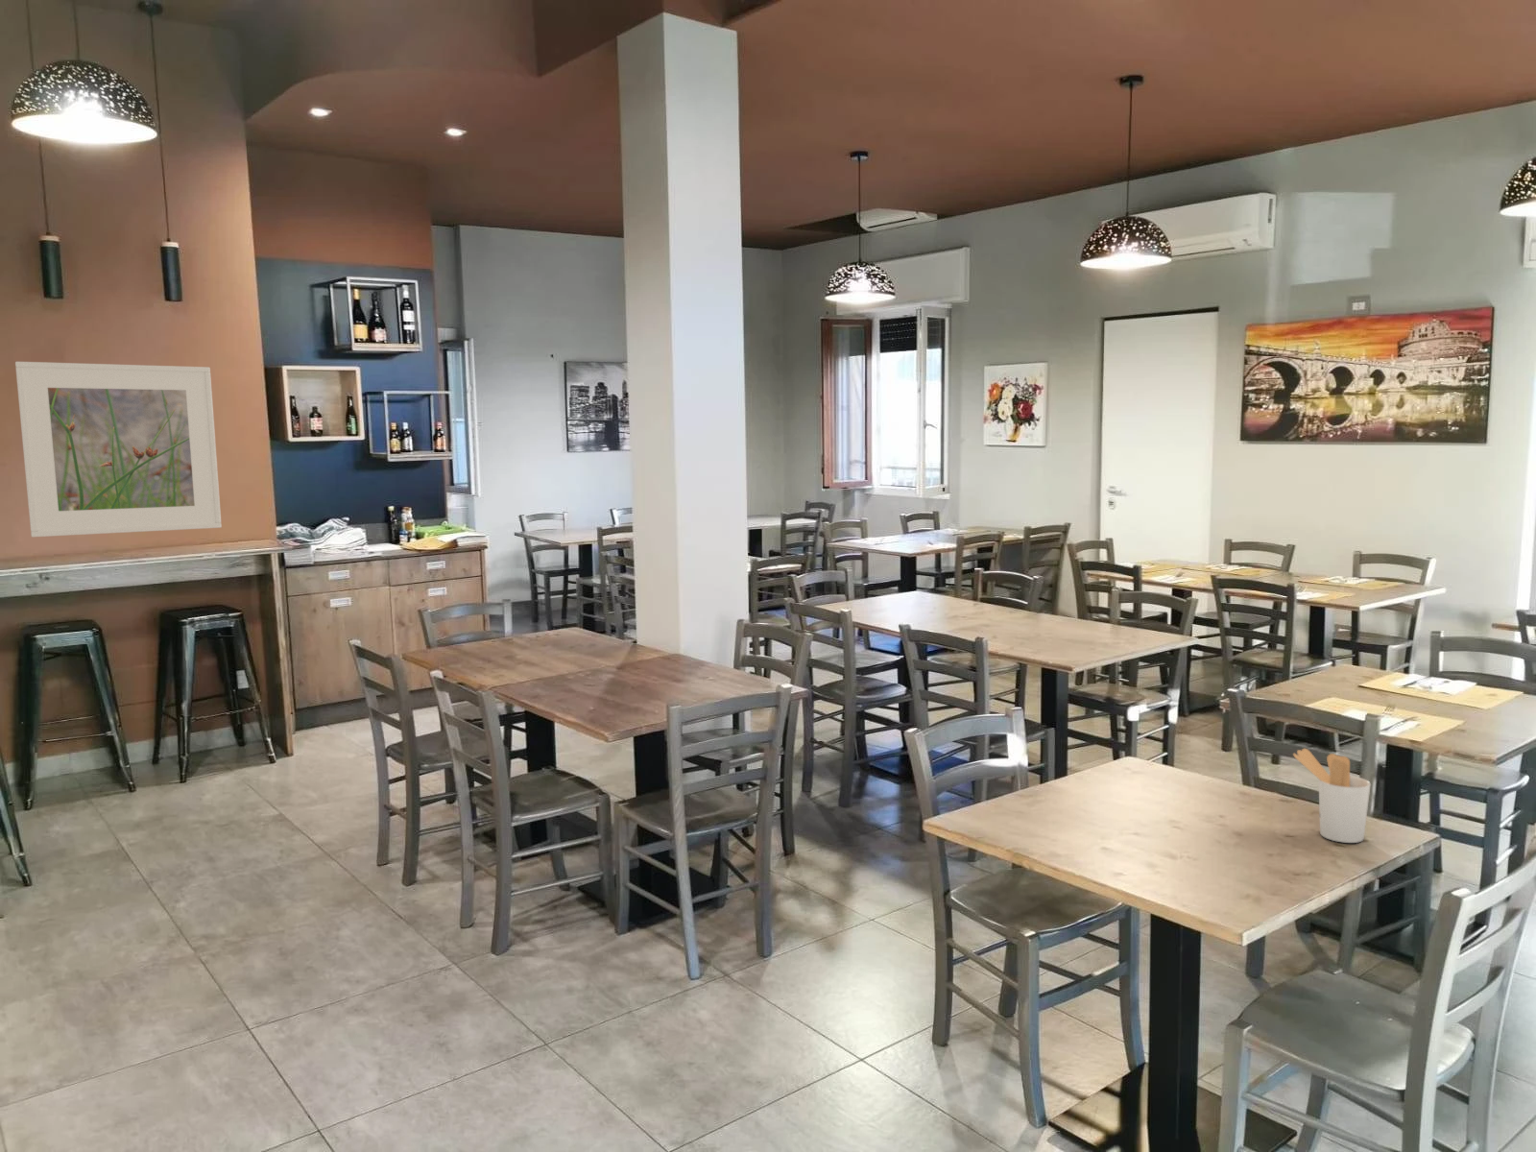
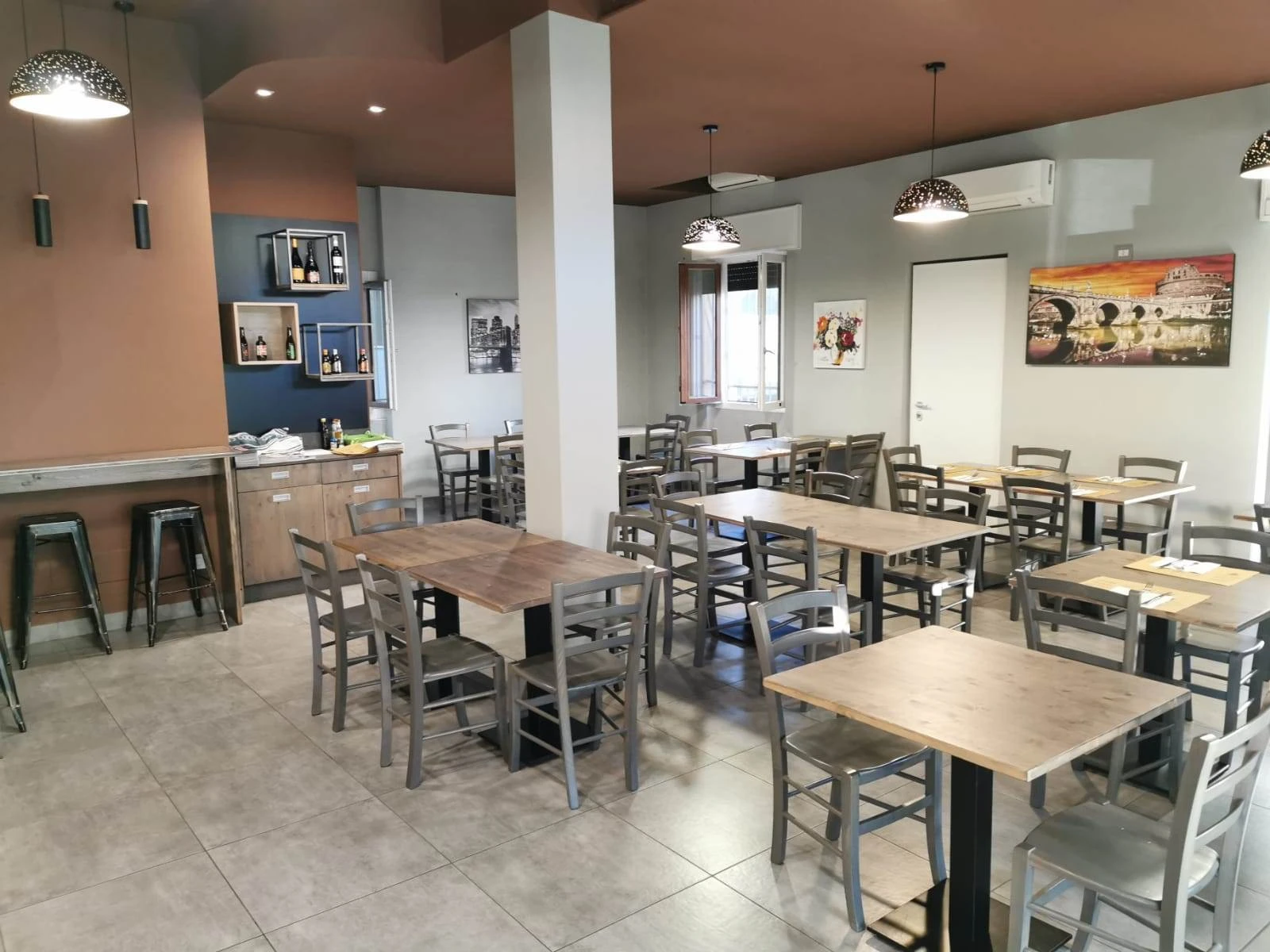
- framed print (123, 448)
- utensil holder (1329, 791)
